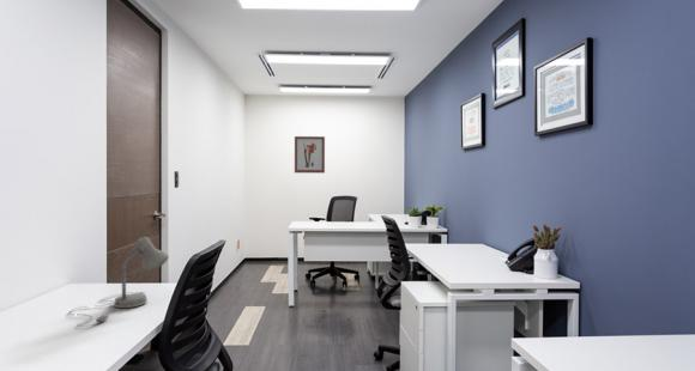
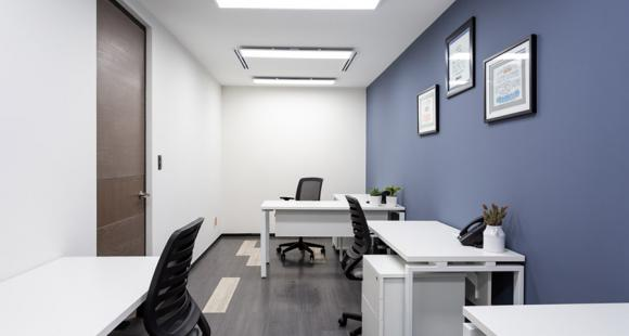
- desk lamp (122, 273)
- wall art (309, 154)
